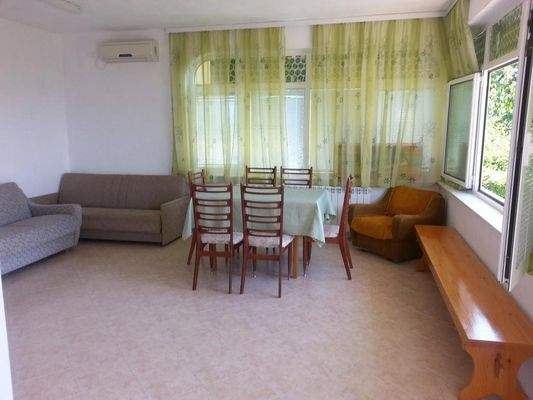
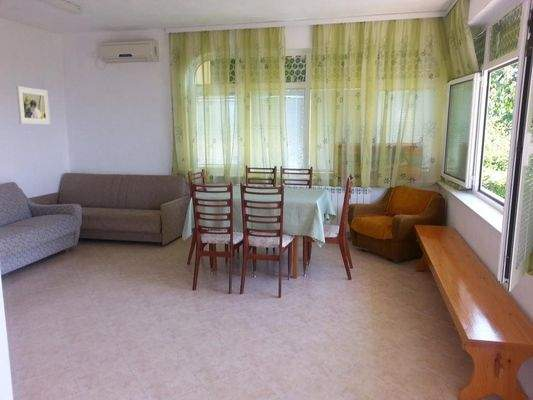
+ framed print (34, 106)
